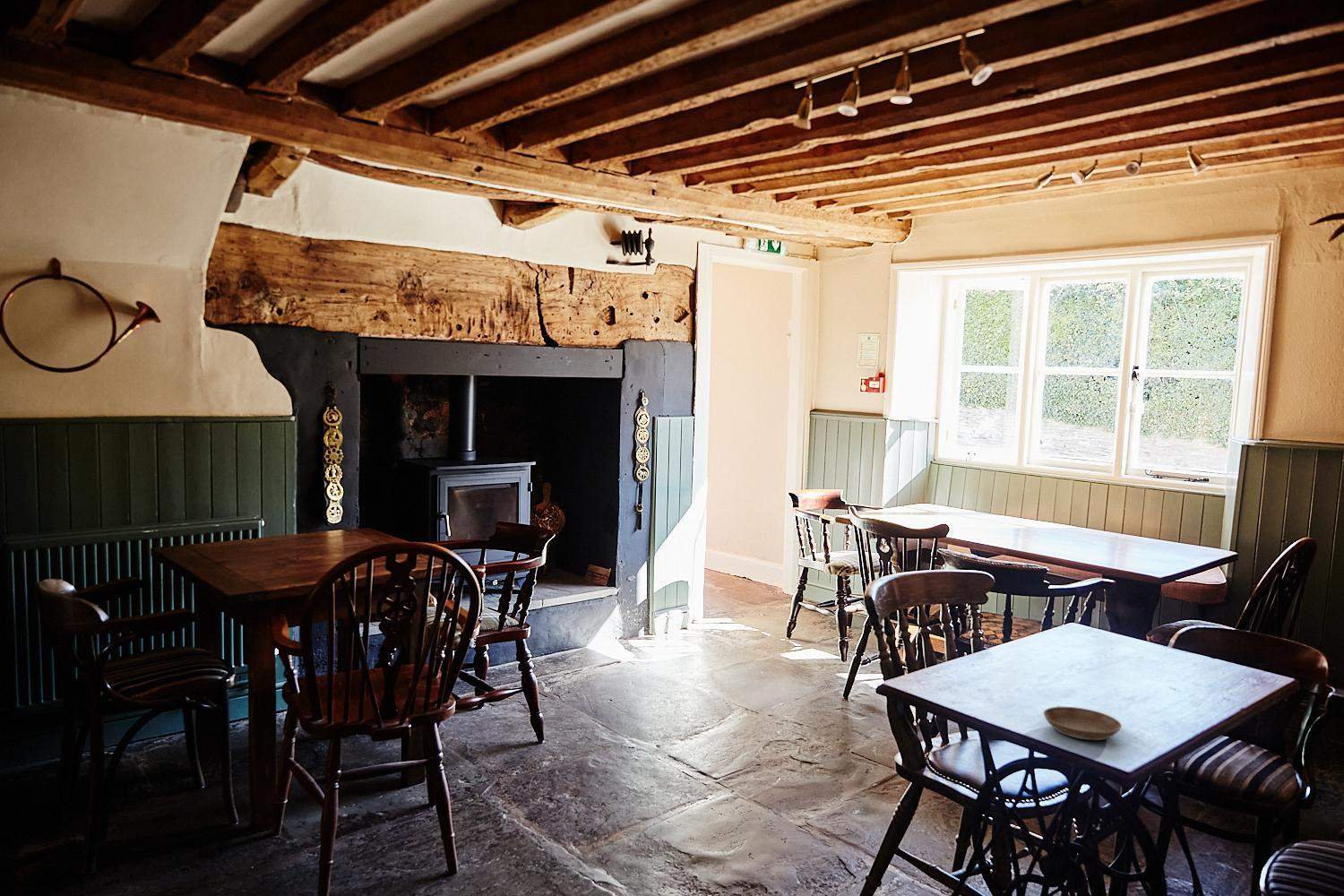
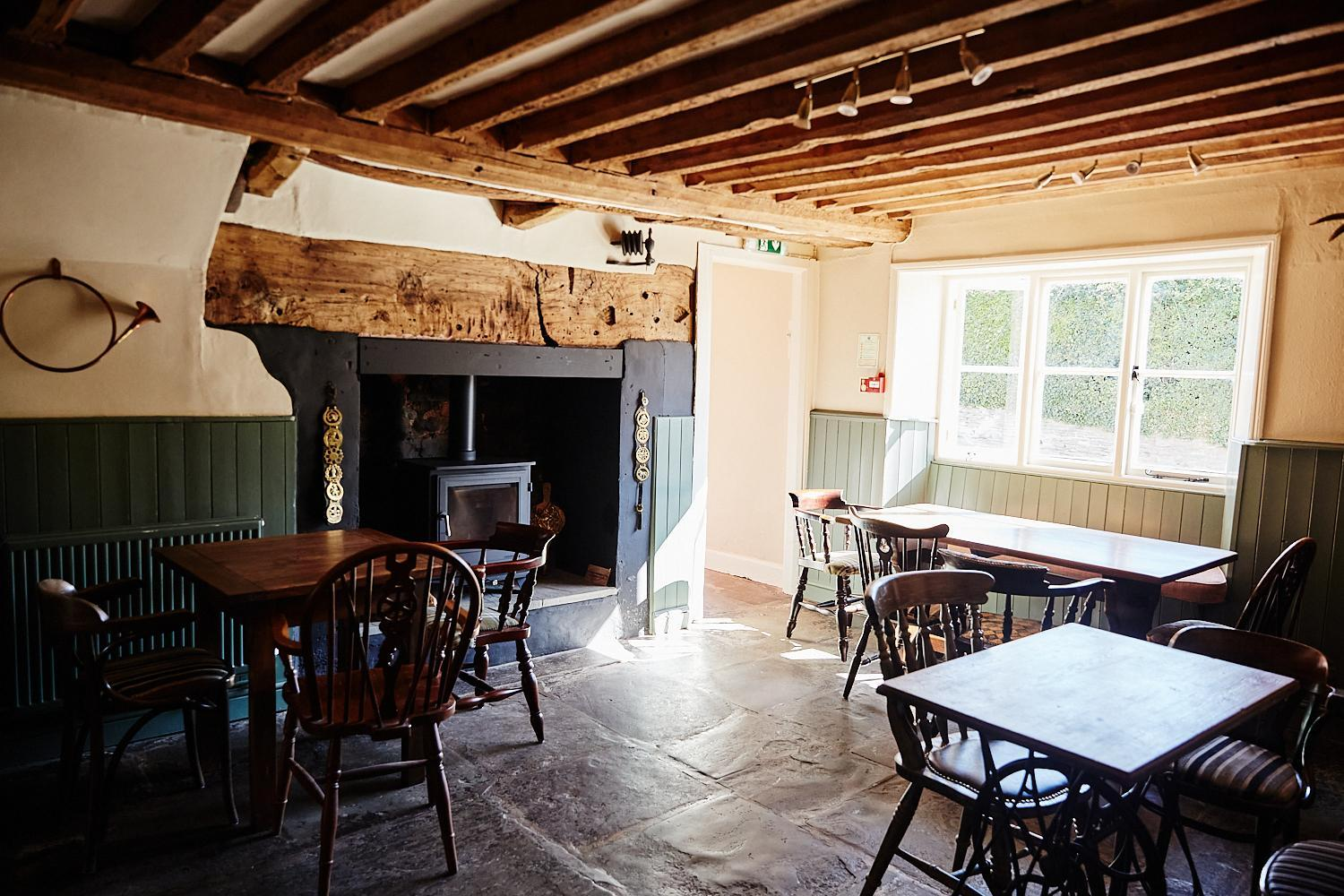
- saucer (1081, 724)
